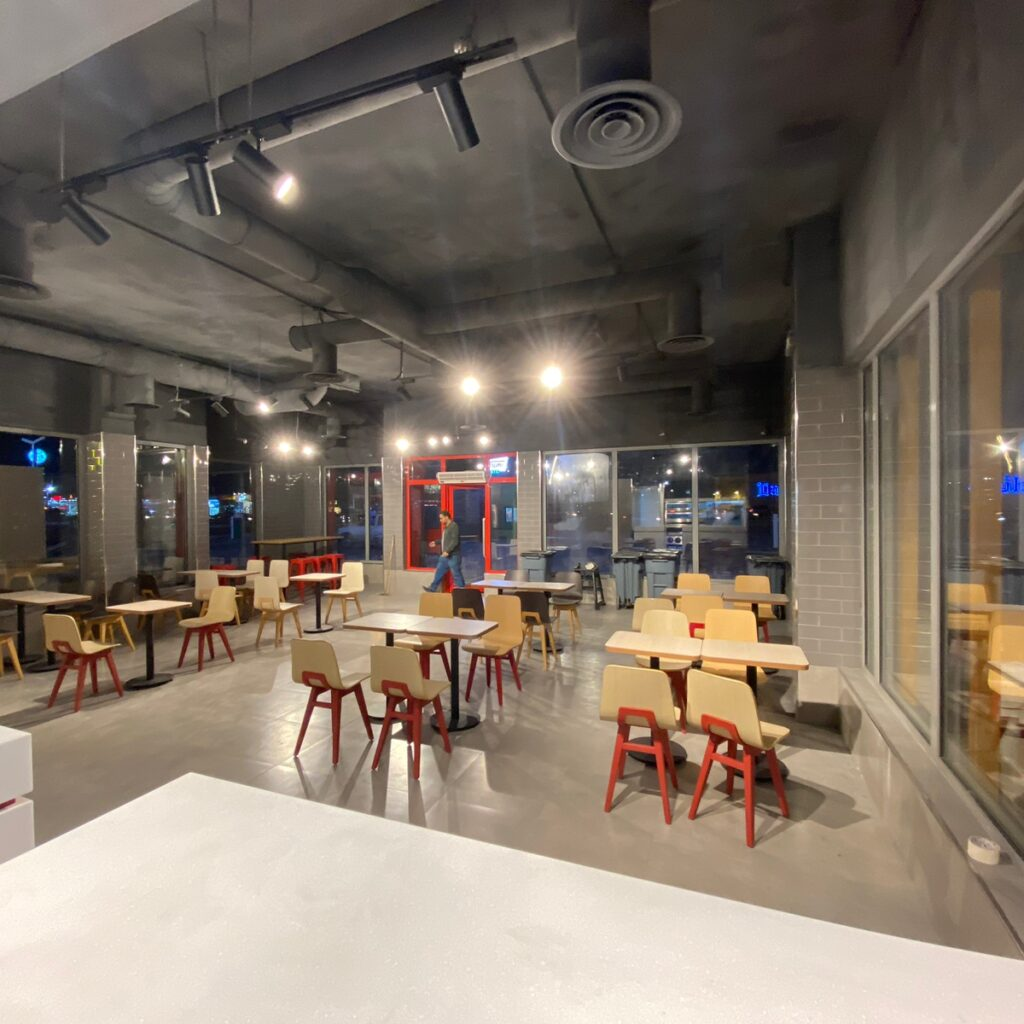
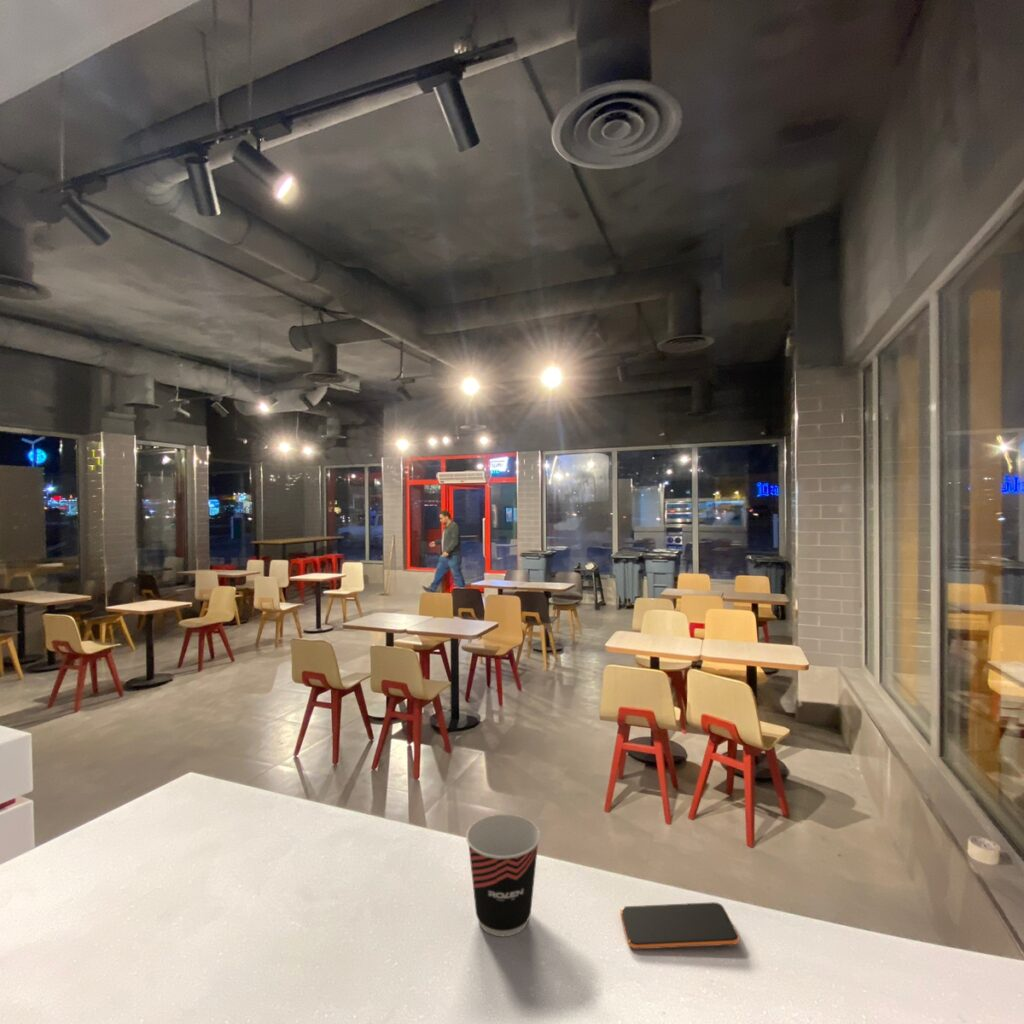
+ smartphone (677, 924)
+ cup (503, 875)
